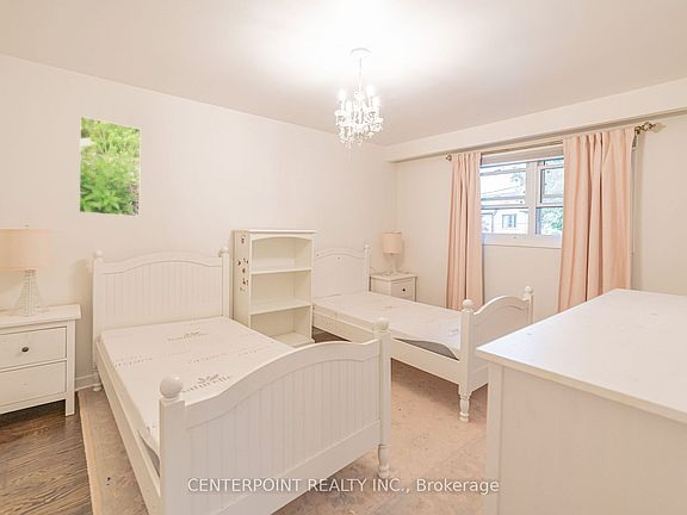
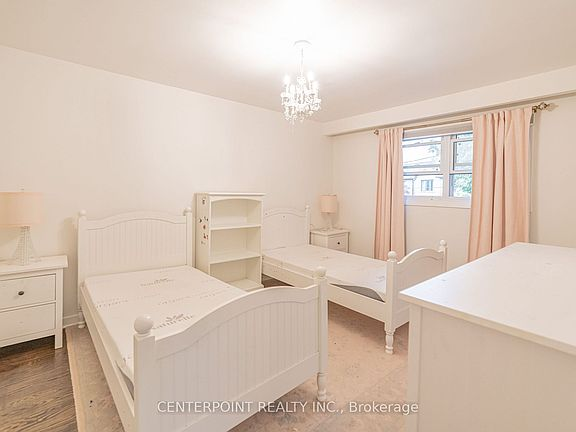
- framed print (110, 168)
